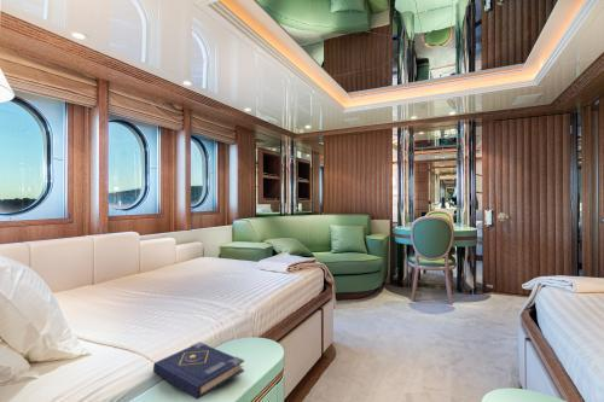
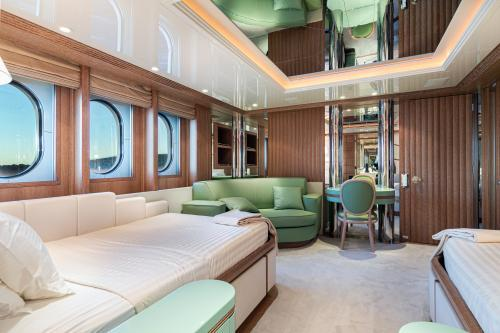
- book (198, 366)
